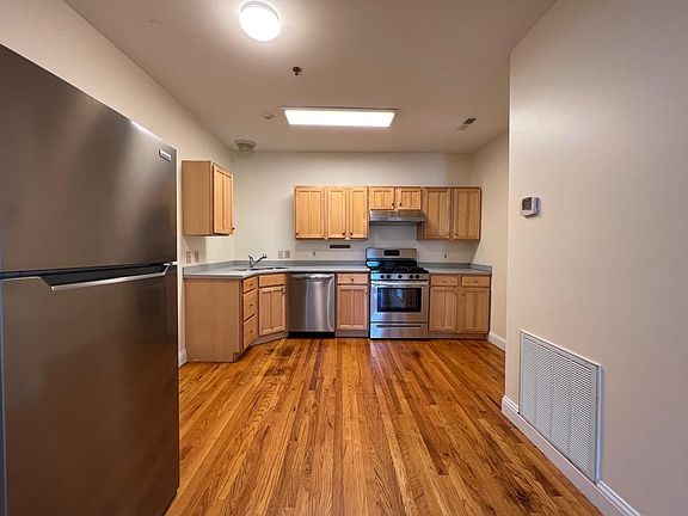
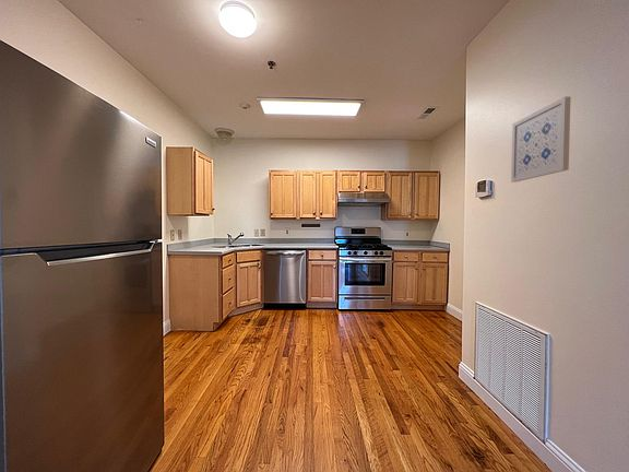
+ wall art (537, 144)
